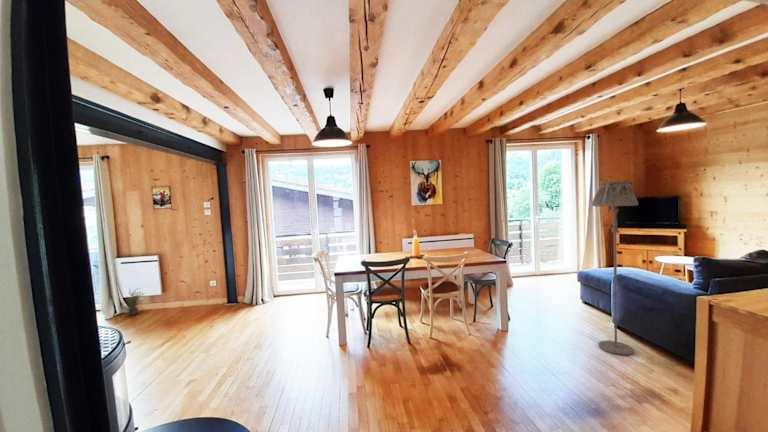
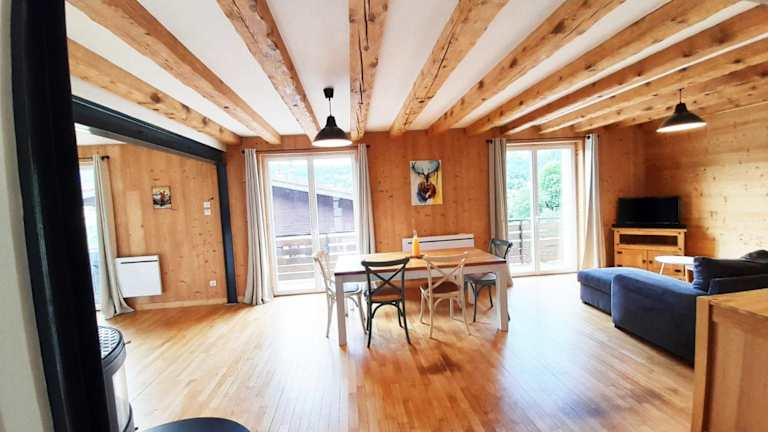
- floor lamp (614, 265)
- potted plant (135, 301)
